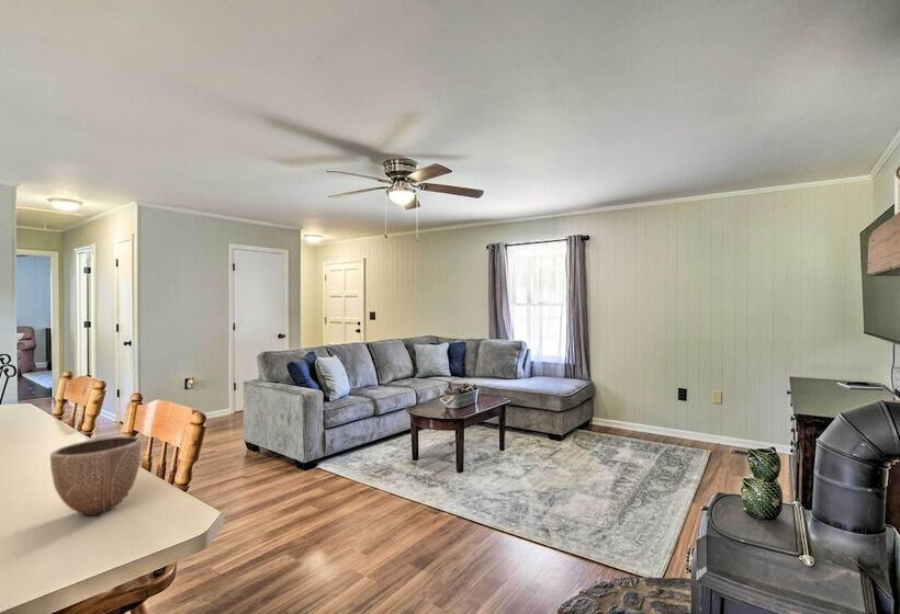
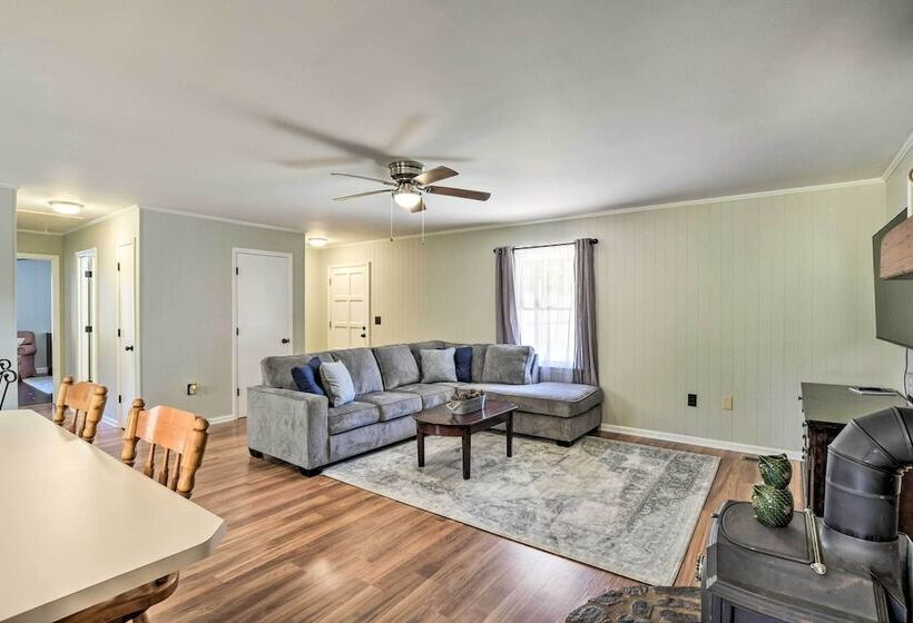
- decorative bowl (99, 476)
